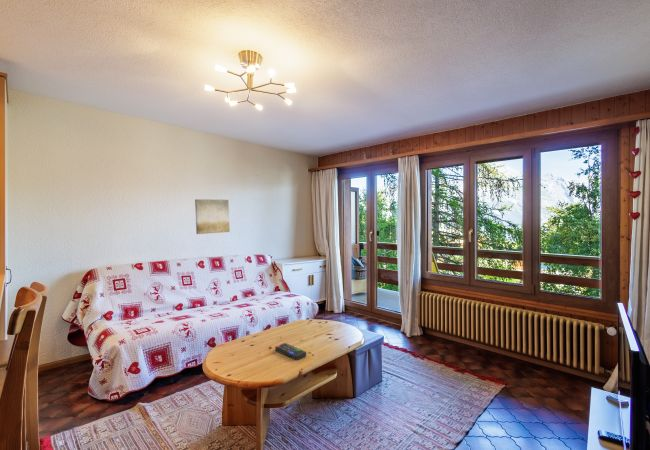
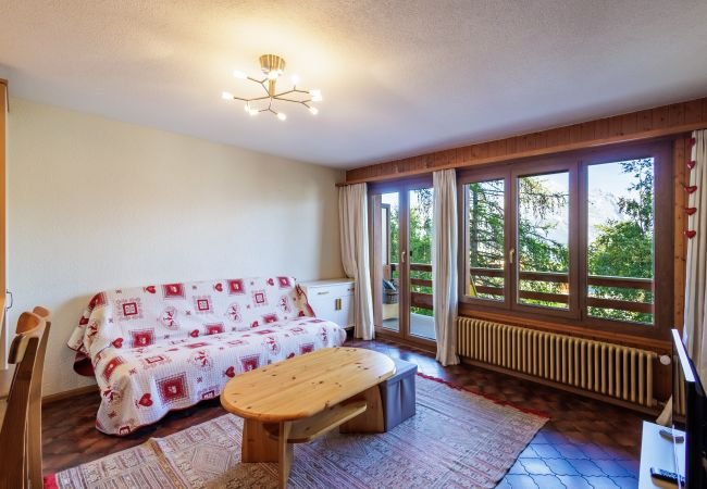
- remote control (290, 350)
- wall art (212, 216)
